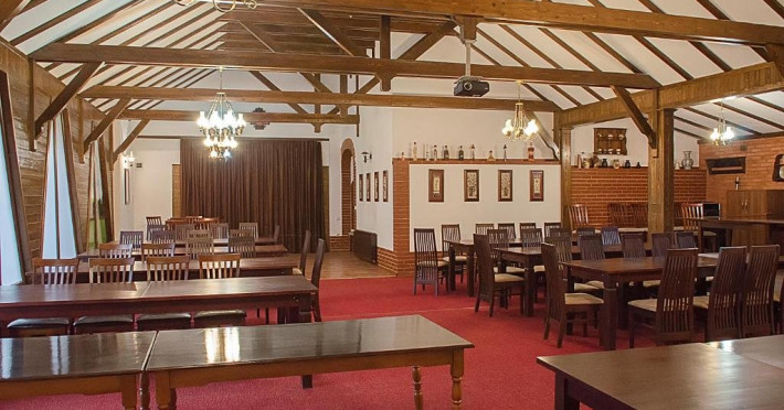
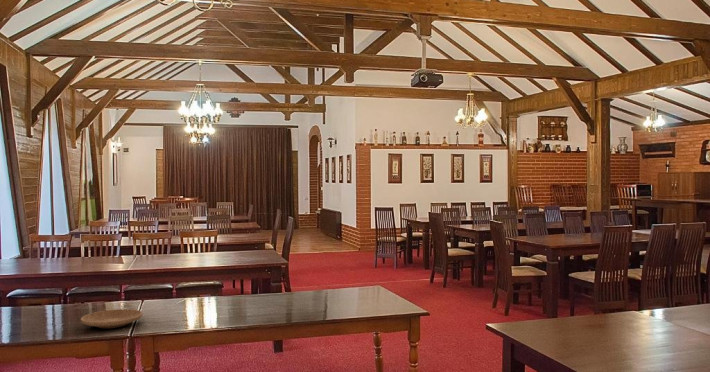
+ plate (112, 320)
